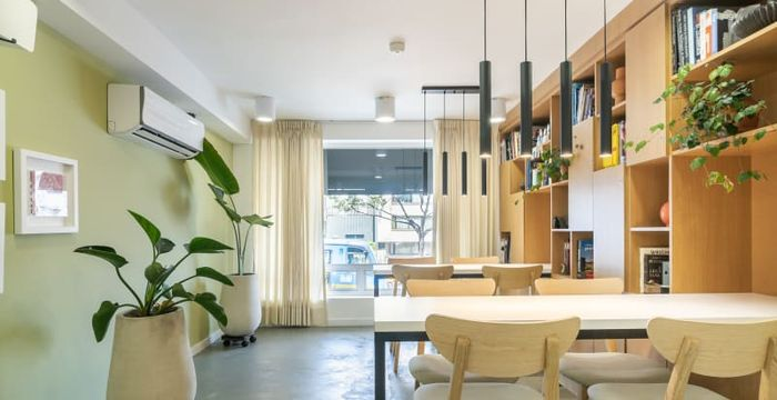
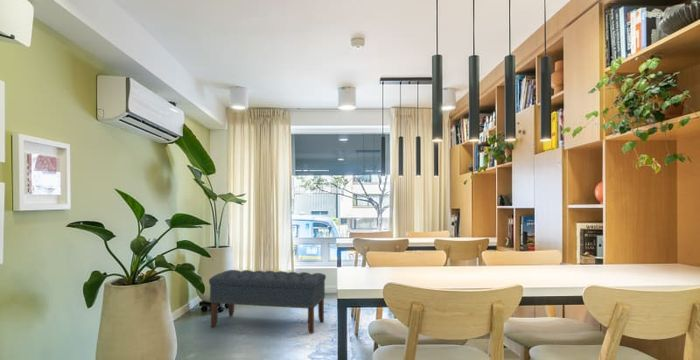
+ bench (268, 298)
